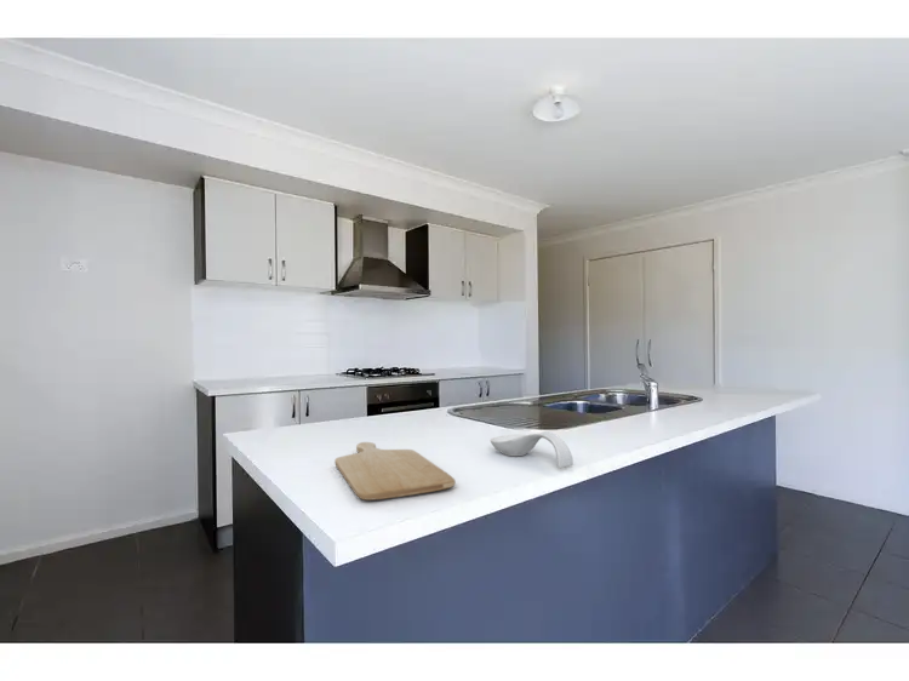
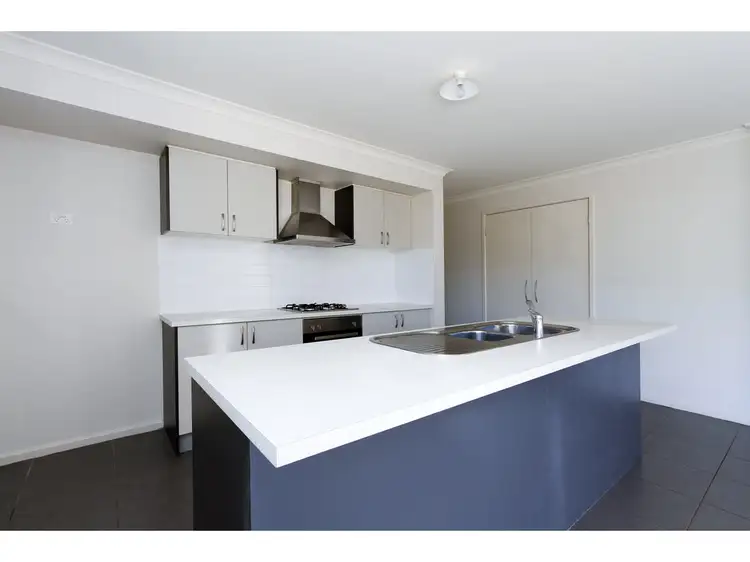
- spoon rest (530, 442)
- chopping board (383, 464)
